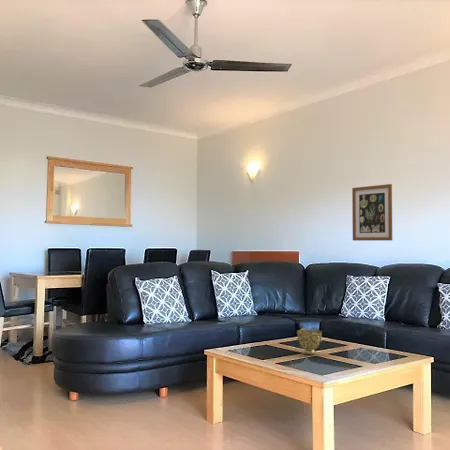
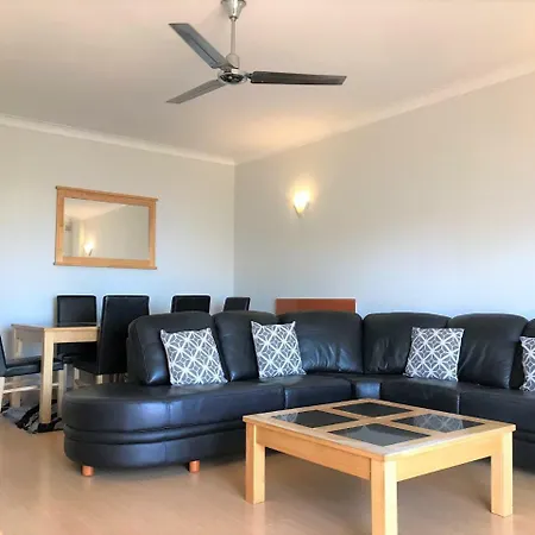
- wall art (371, 213)
- decorative bowl (309, 341)
